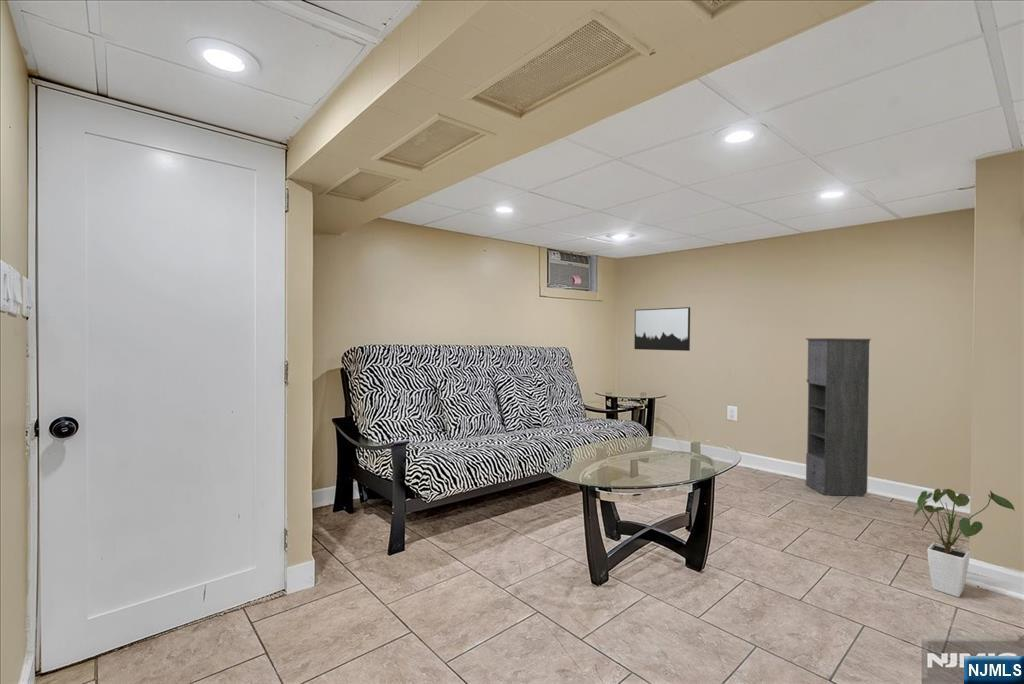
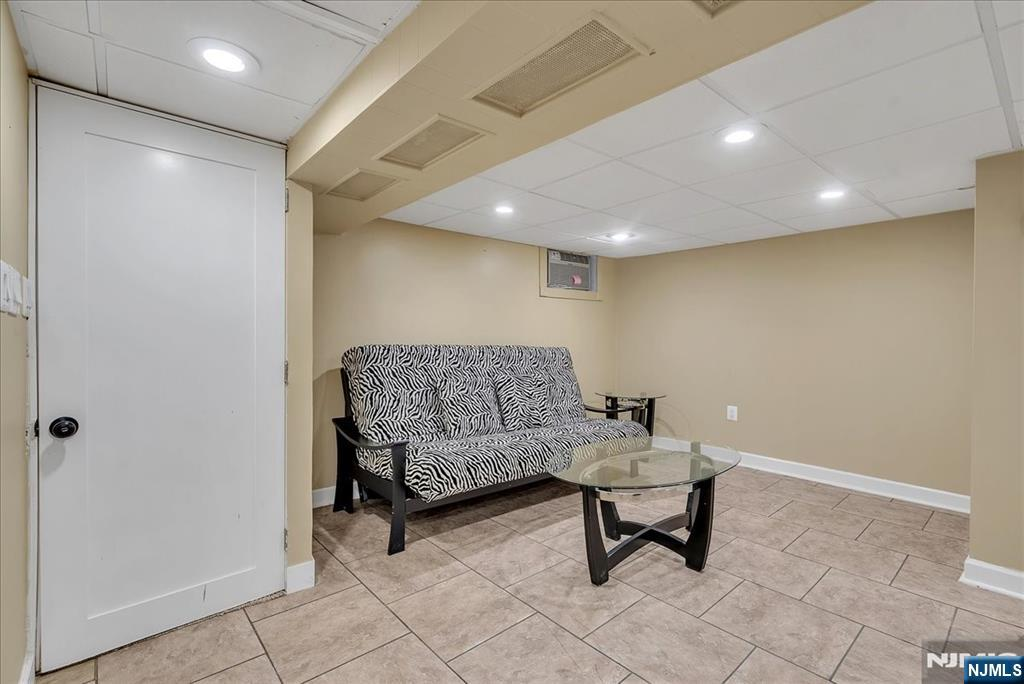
- house plant (956, 539)
- storage cabinet (835, 414)
- wall art (661, 329)
